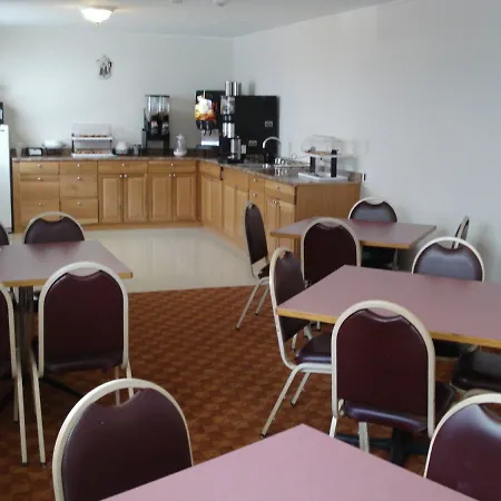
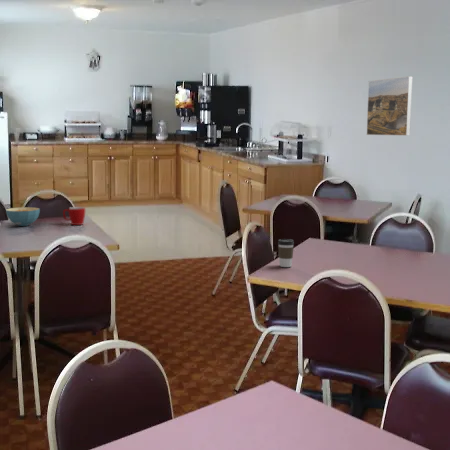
+ coffee cup (285, 253)
+ mug (74, 216)
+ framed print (388, 107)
+ cereal bowl (23, 217)
